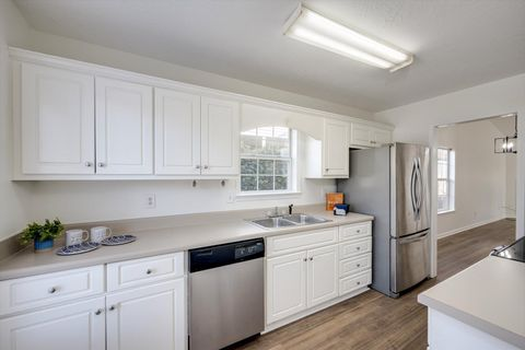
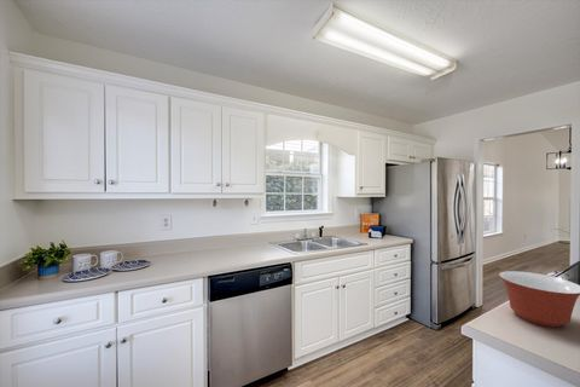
+ mixing bowl (538, 299)
